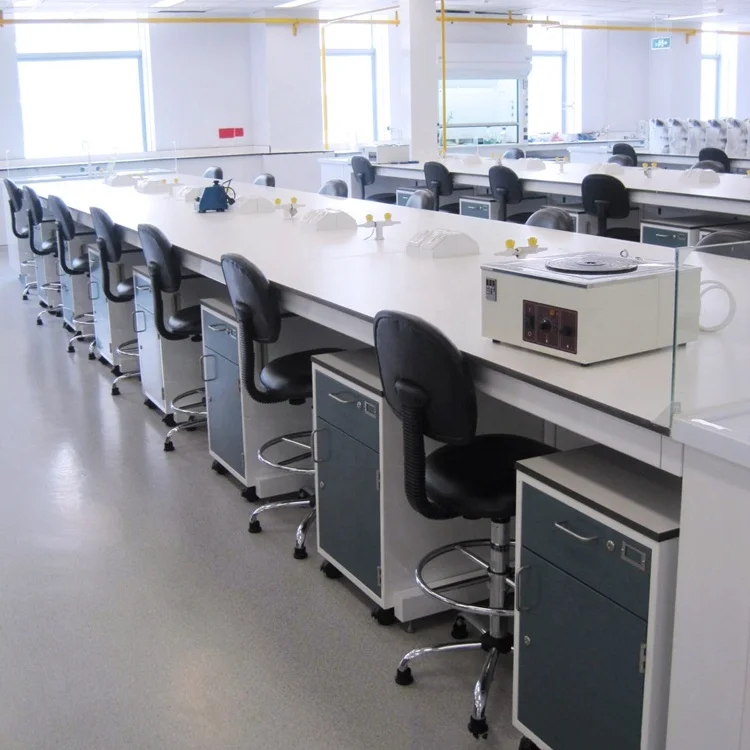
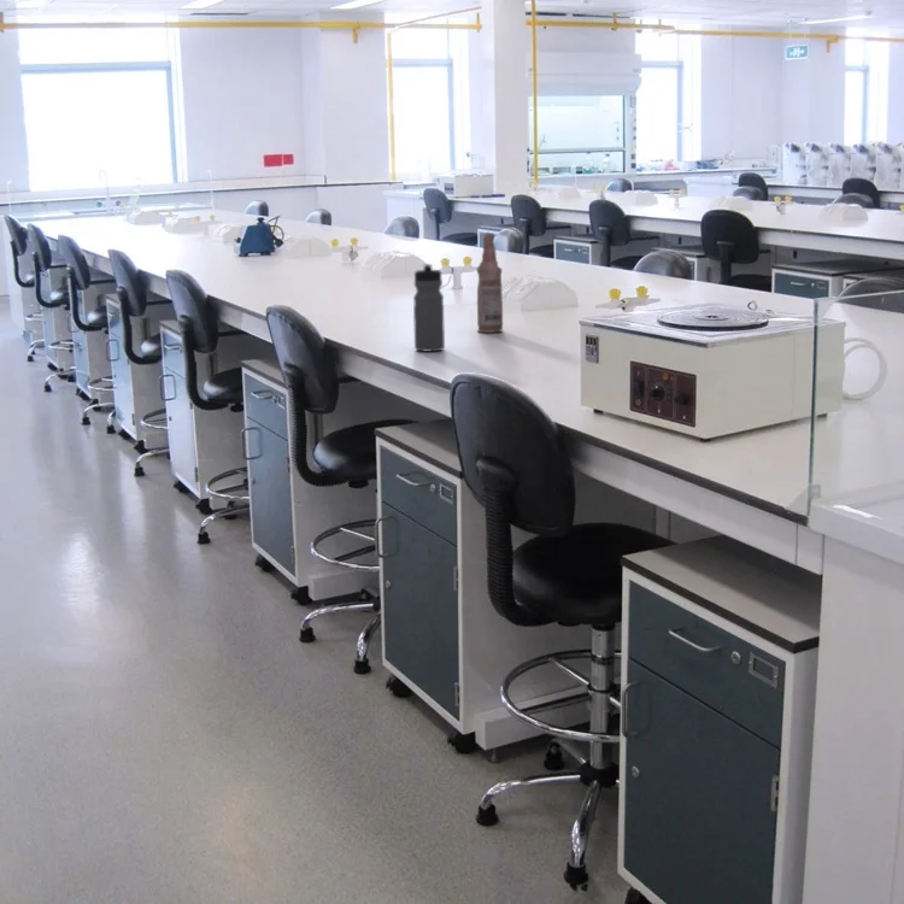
+ bottle (489, 282)
+ water bottle (428, 306)
